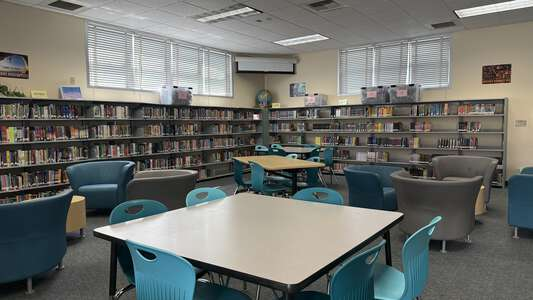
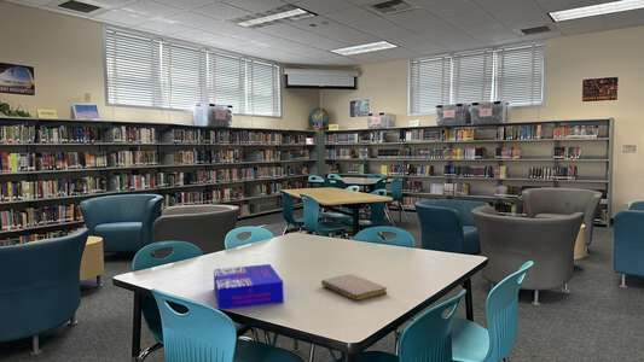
+ notebook (353, 286)
+ board game (246, 285)
